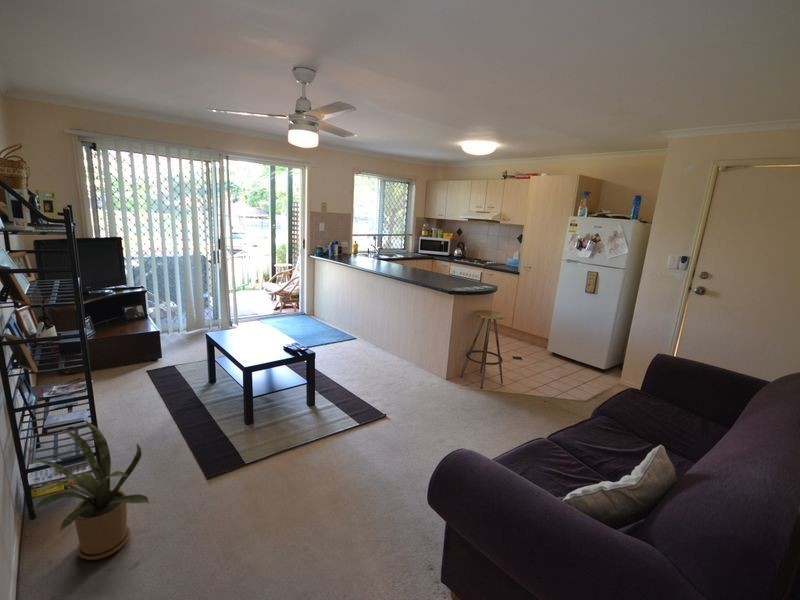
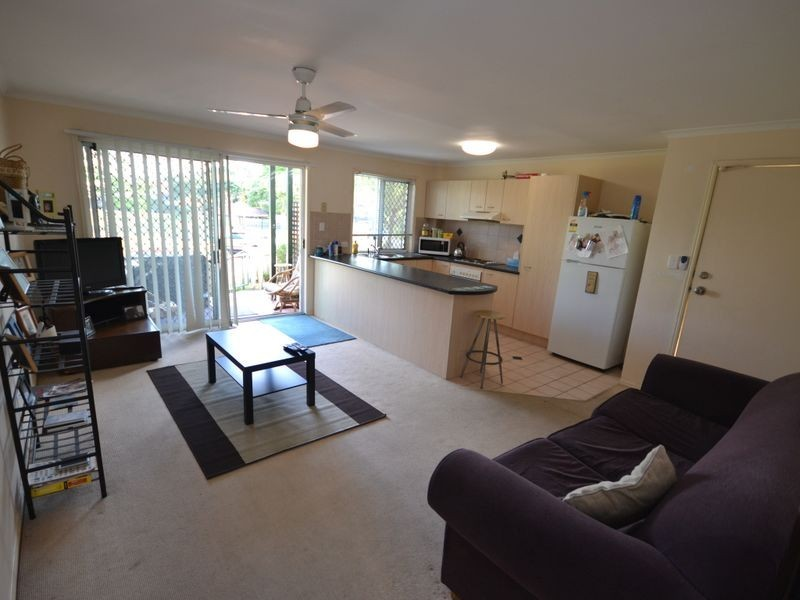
- house plant (90, 496)
